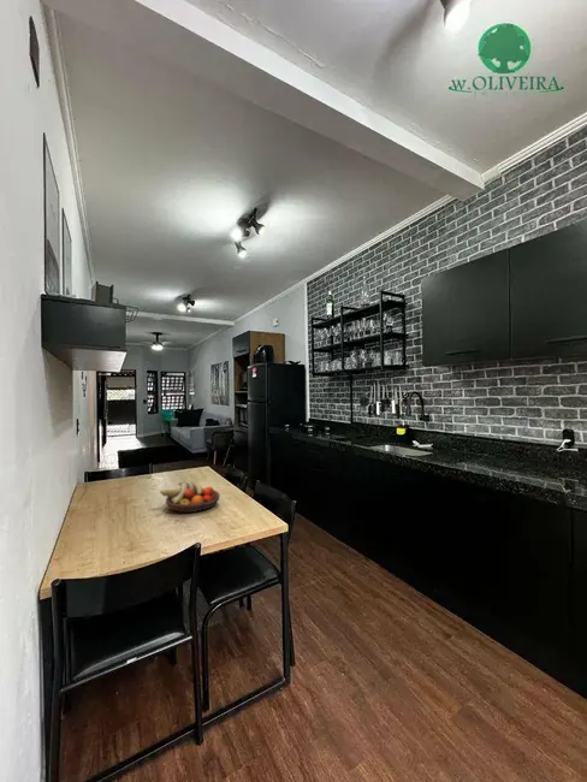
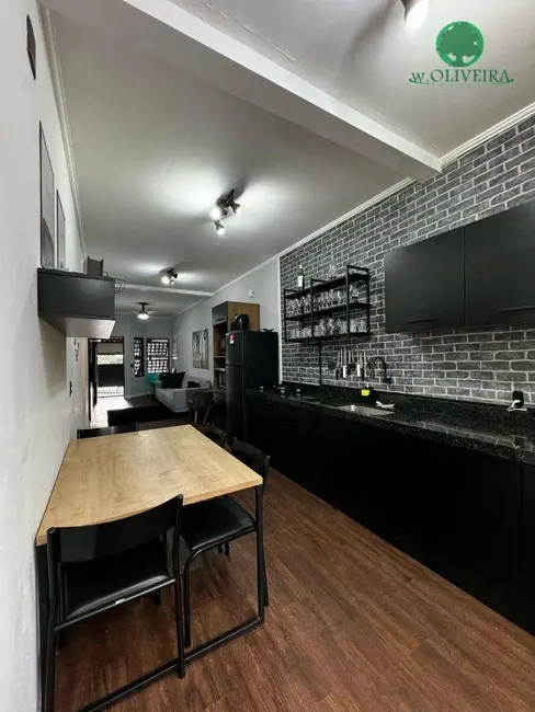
- fruit bowl (192, 493)
